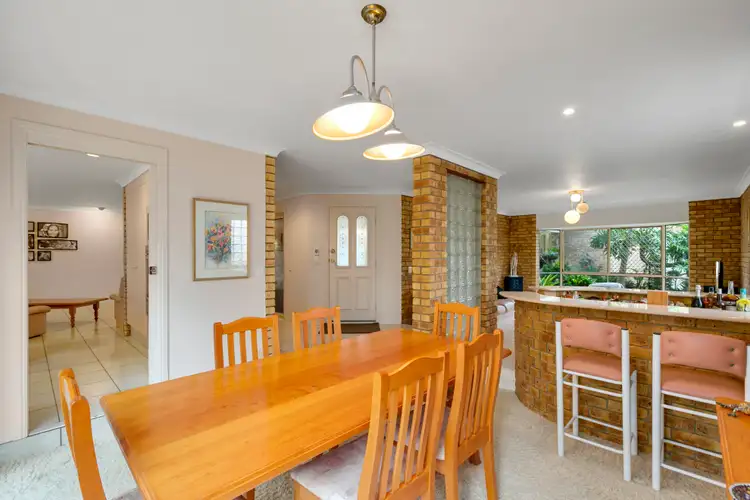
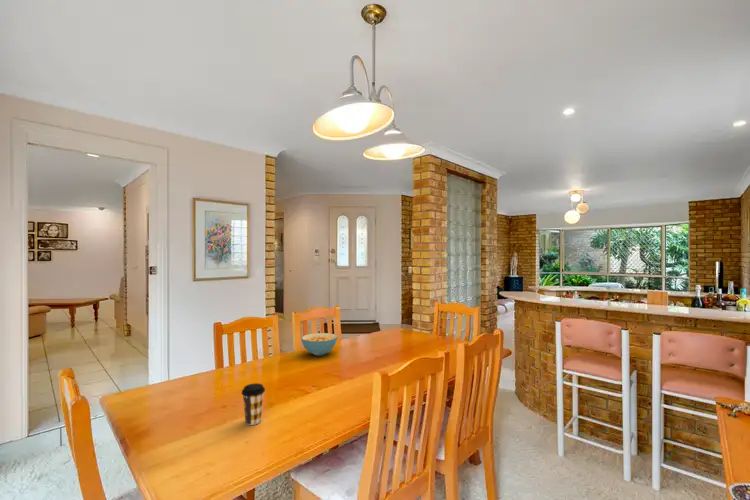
+ coffee cup (253, 404)
+ cereal bowl (319, 345)
